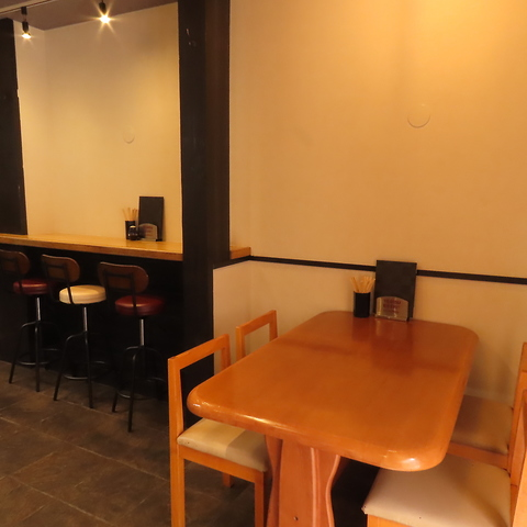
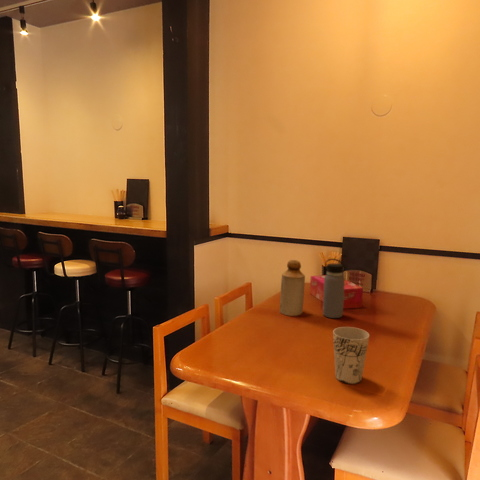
+ cup (349, 355)
+ bottle (292, 286)
+ tissue box (344, 290)
+ water bottle (333, 286)
